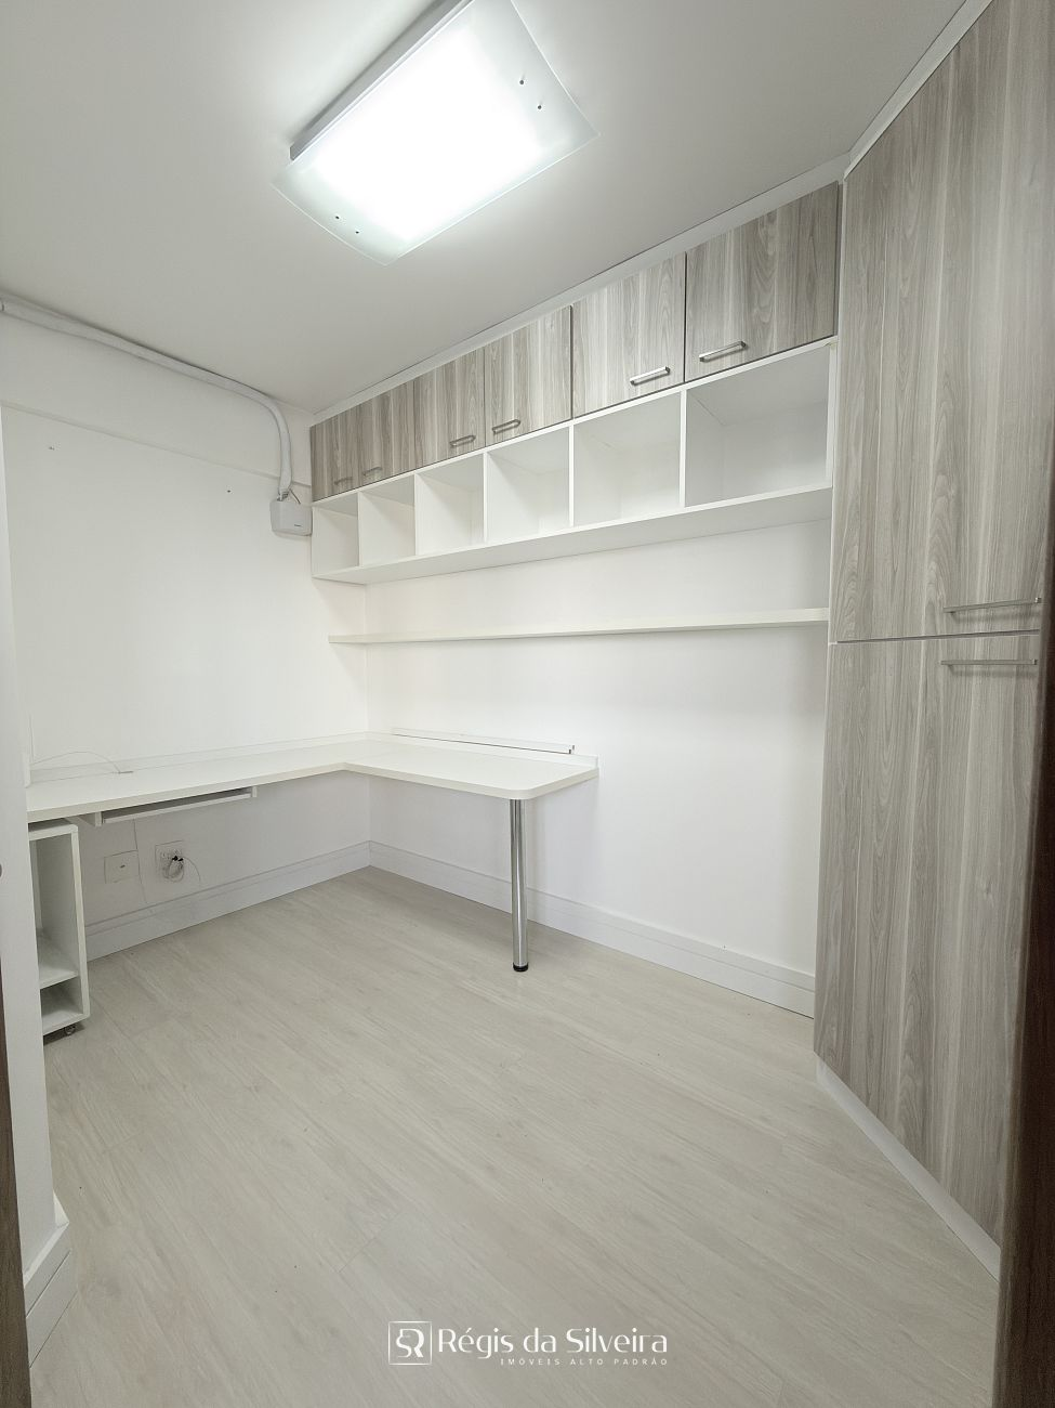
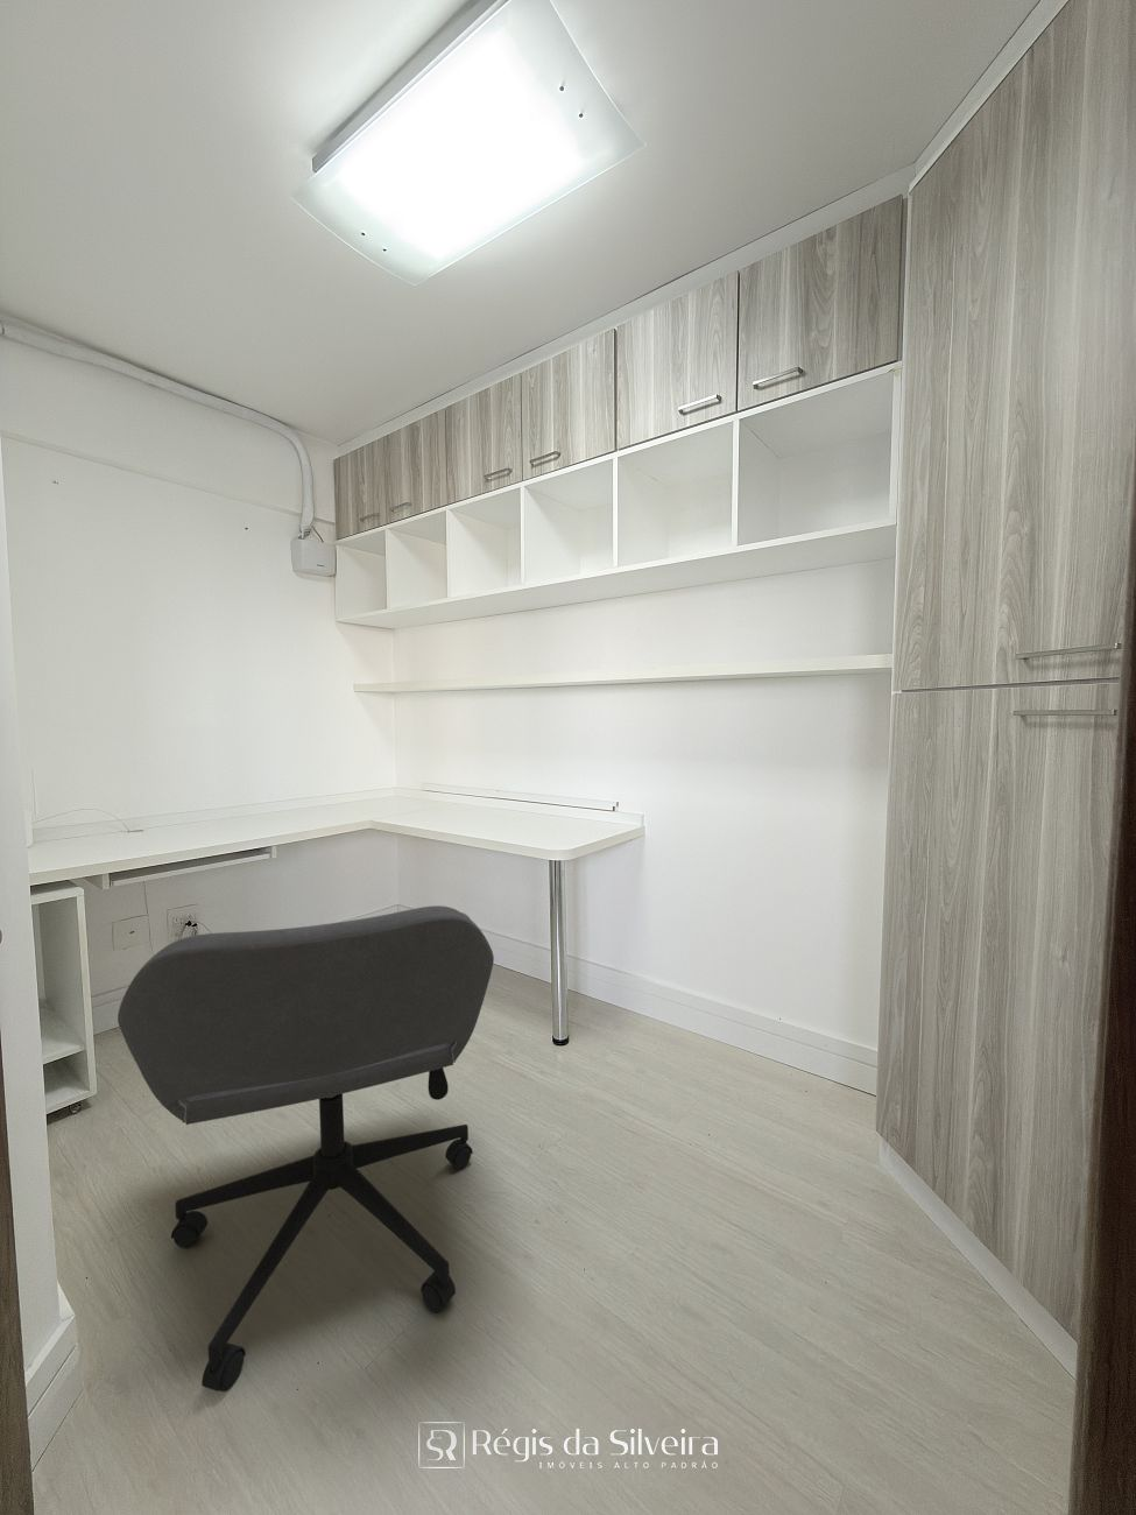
+ office chair (328, 1059)
